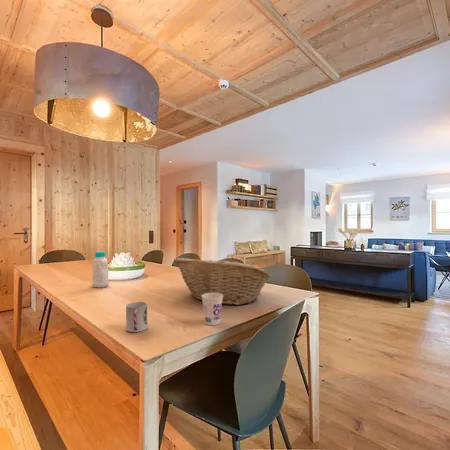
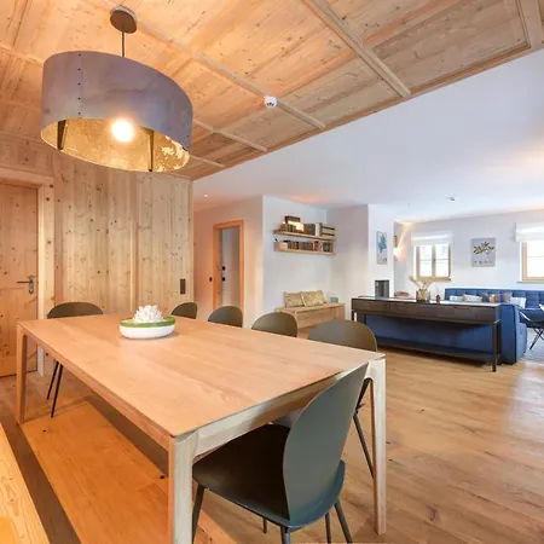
- fruit basket (221, 276)
- bottle (100, 268)
- cup (136, 317)
- cup (212, 308)
